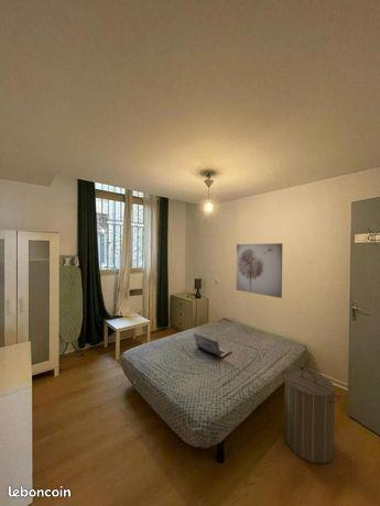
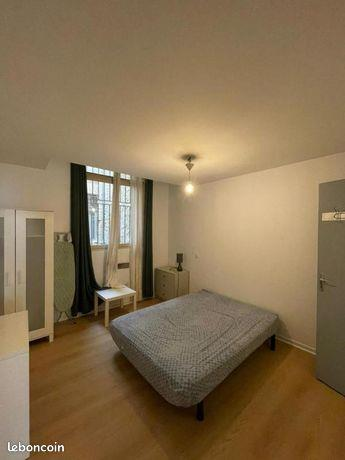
- wall art (257, 268)
- laptop (211, 342)
- laundry hamper (308, 407)
